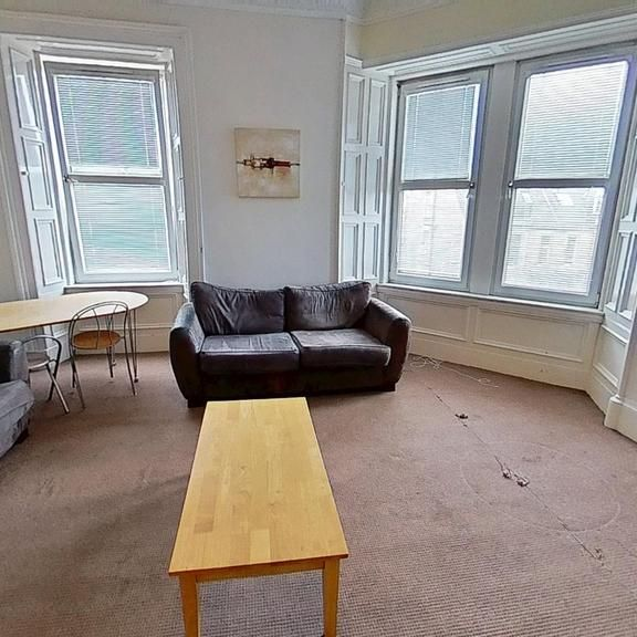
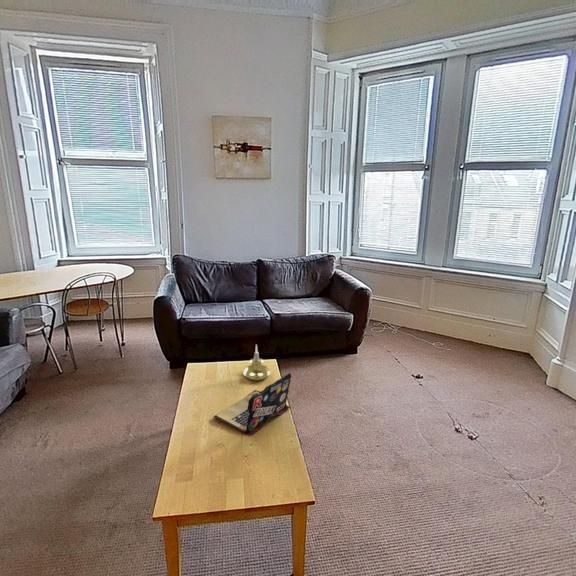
+ laptop (252, 394)
+ candle holder (256, 358)
